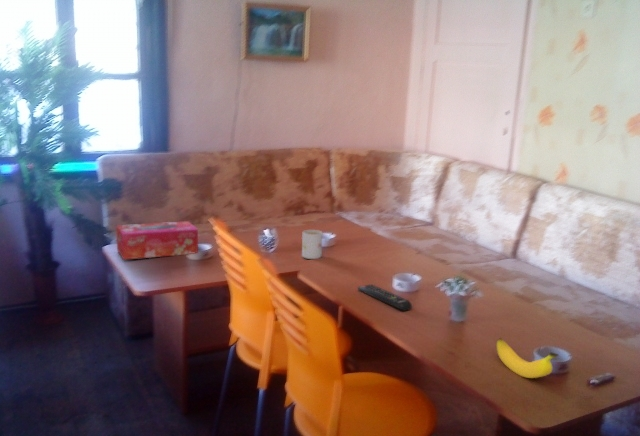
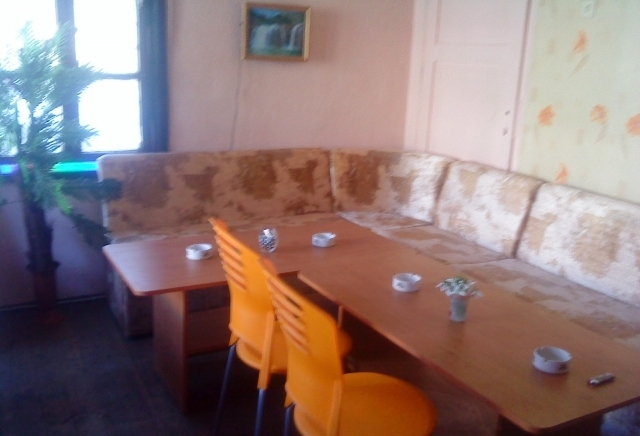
- tissue box (157, 239)
- banana (524, 360)
- remote control (383, 296)
- mug (311, 243)
